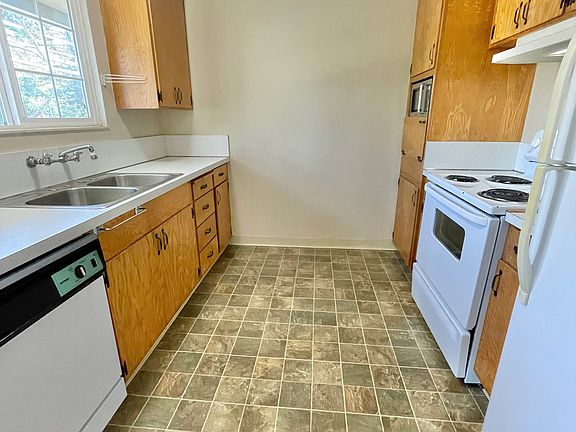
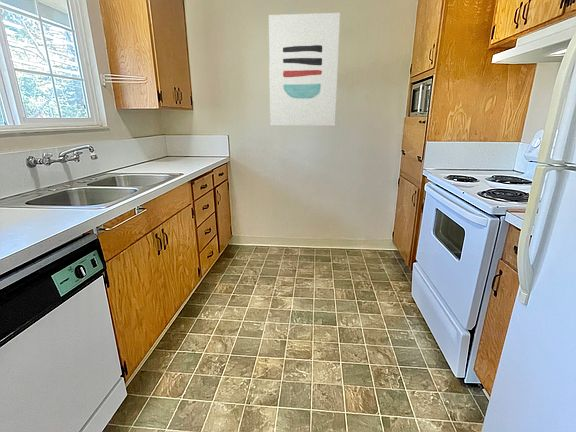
+ wall art (303, 72)
